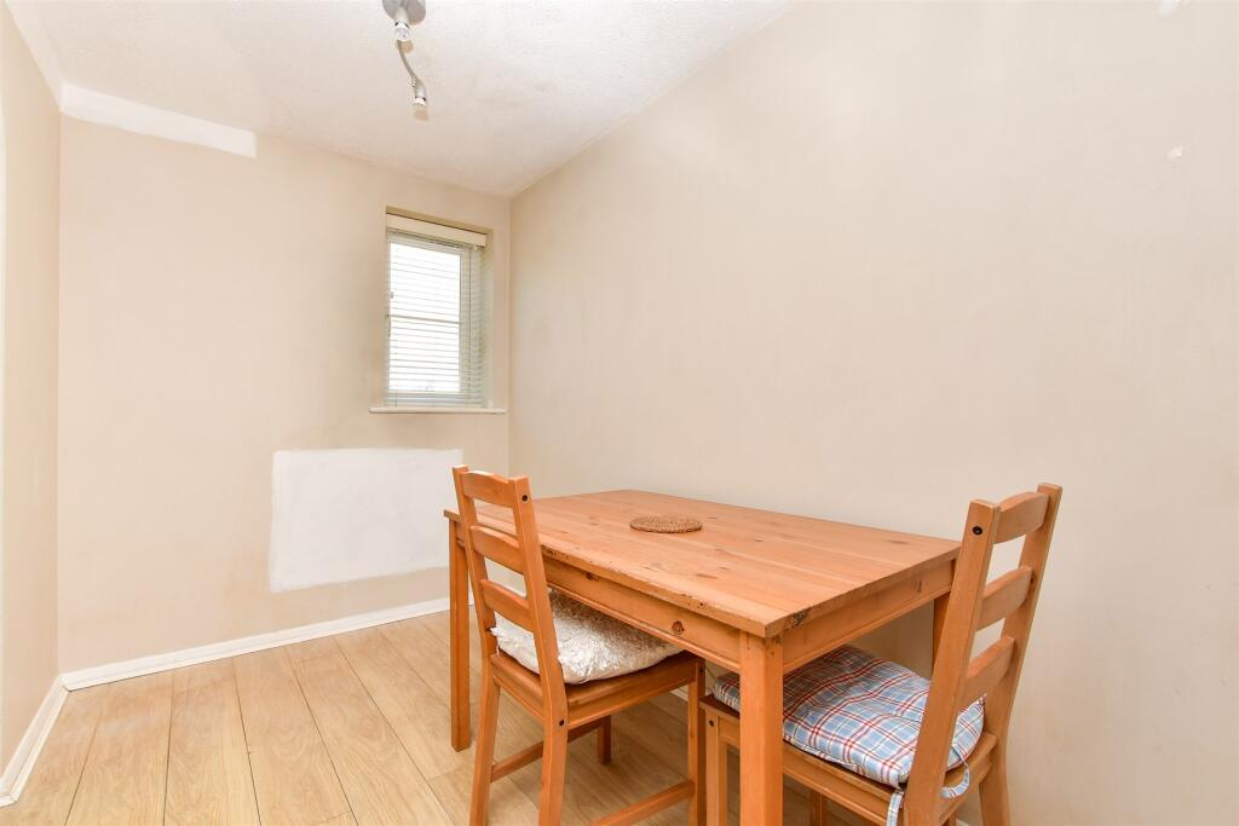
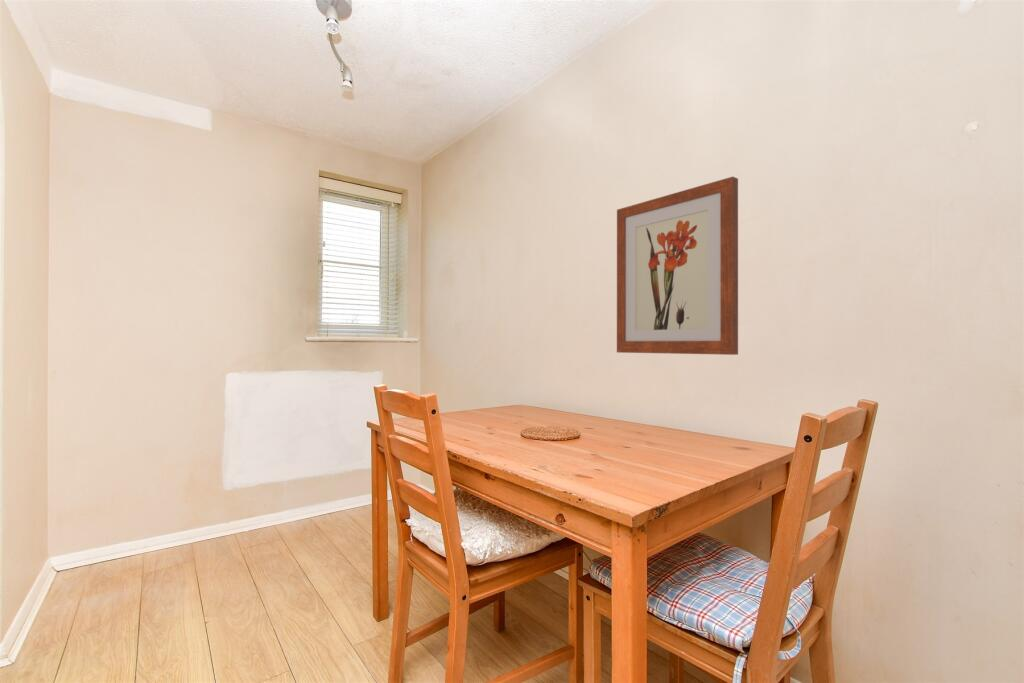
+ wall art (671, 274)
